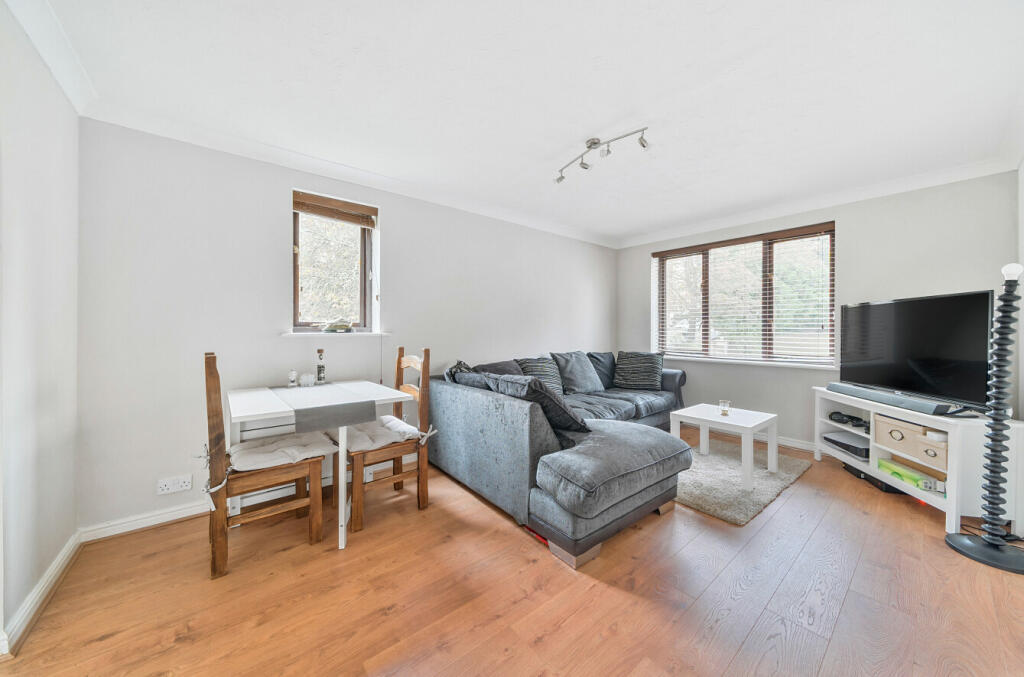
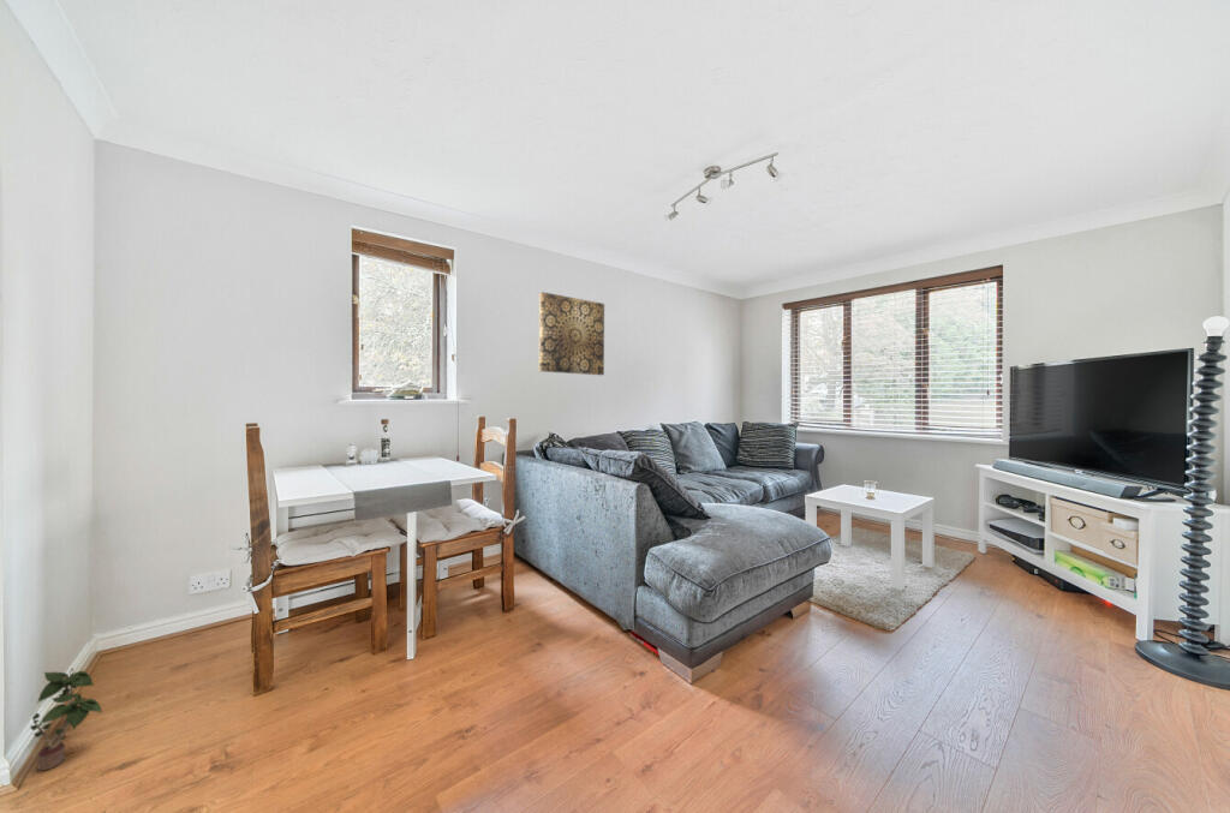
+ potted plant (71, 709)
+ wall art (573, 335)
